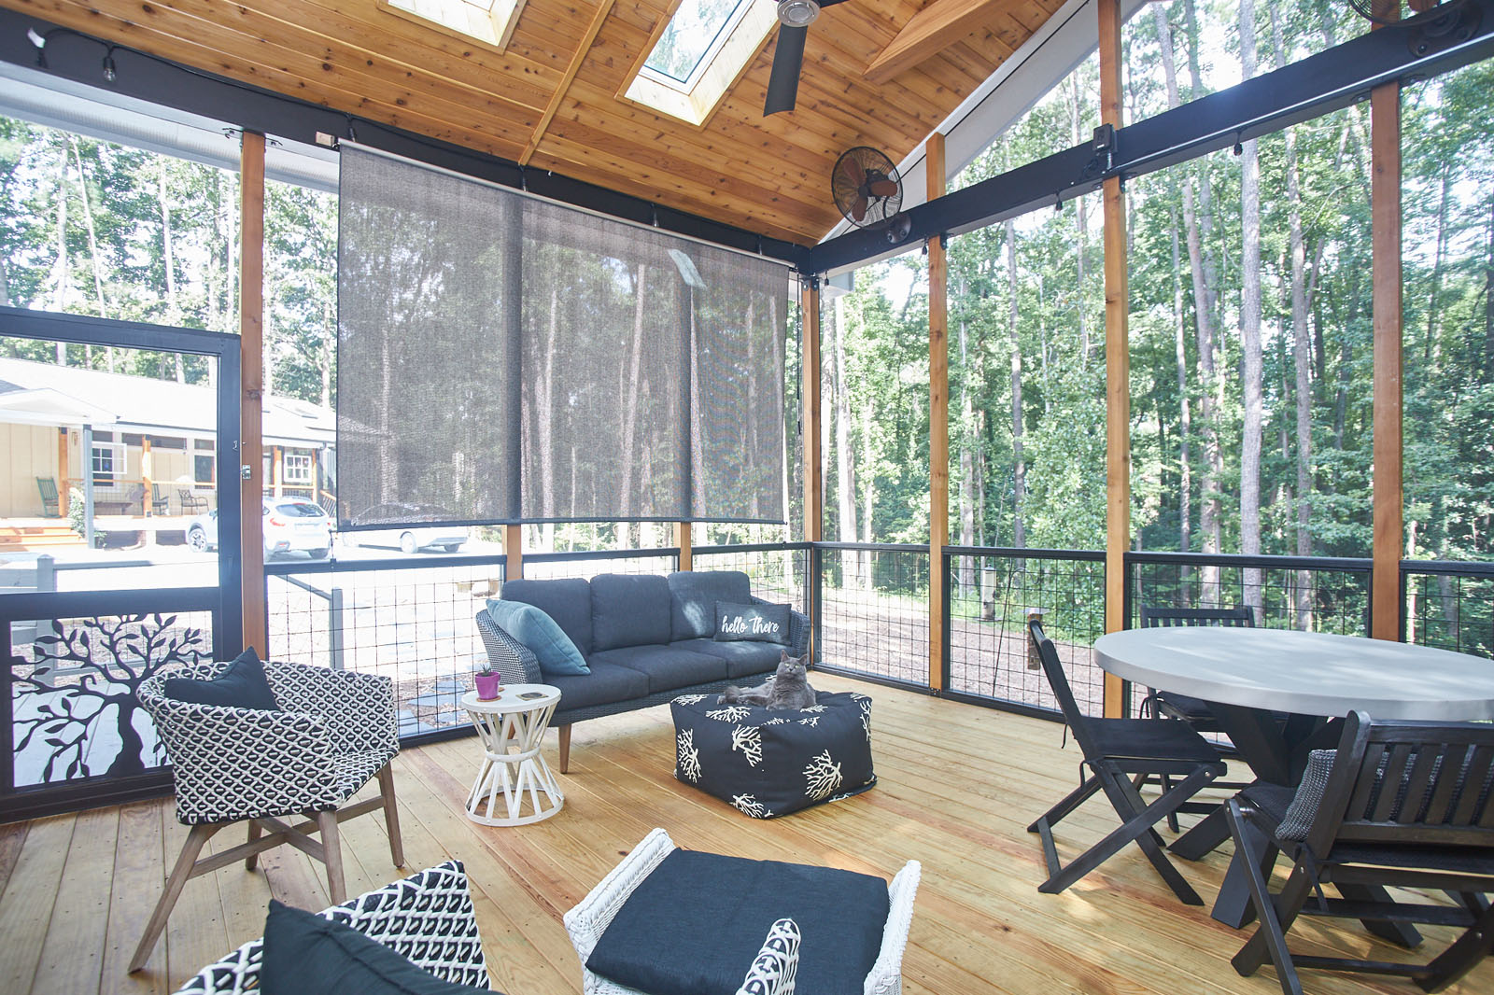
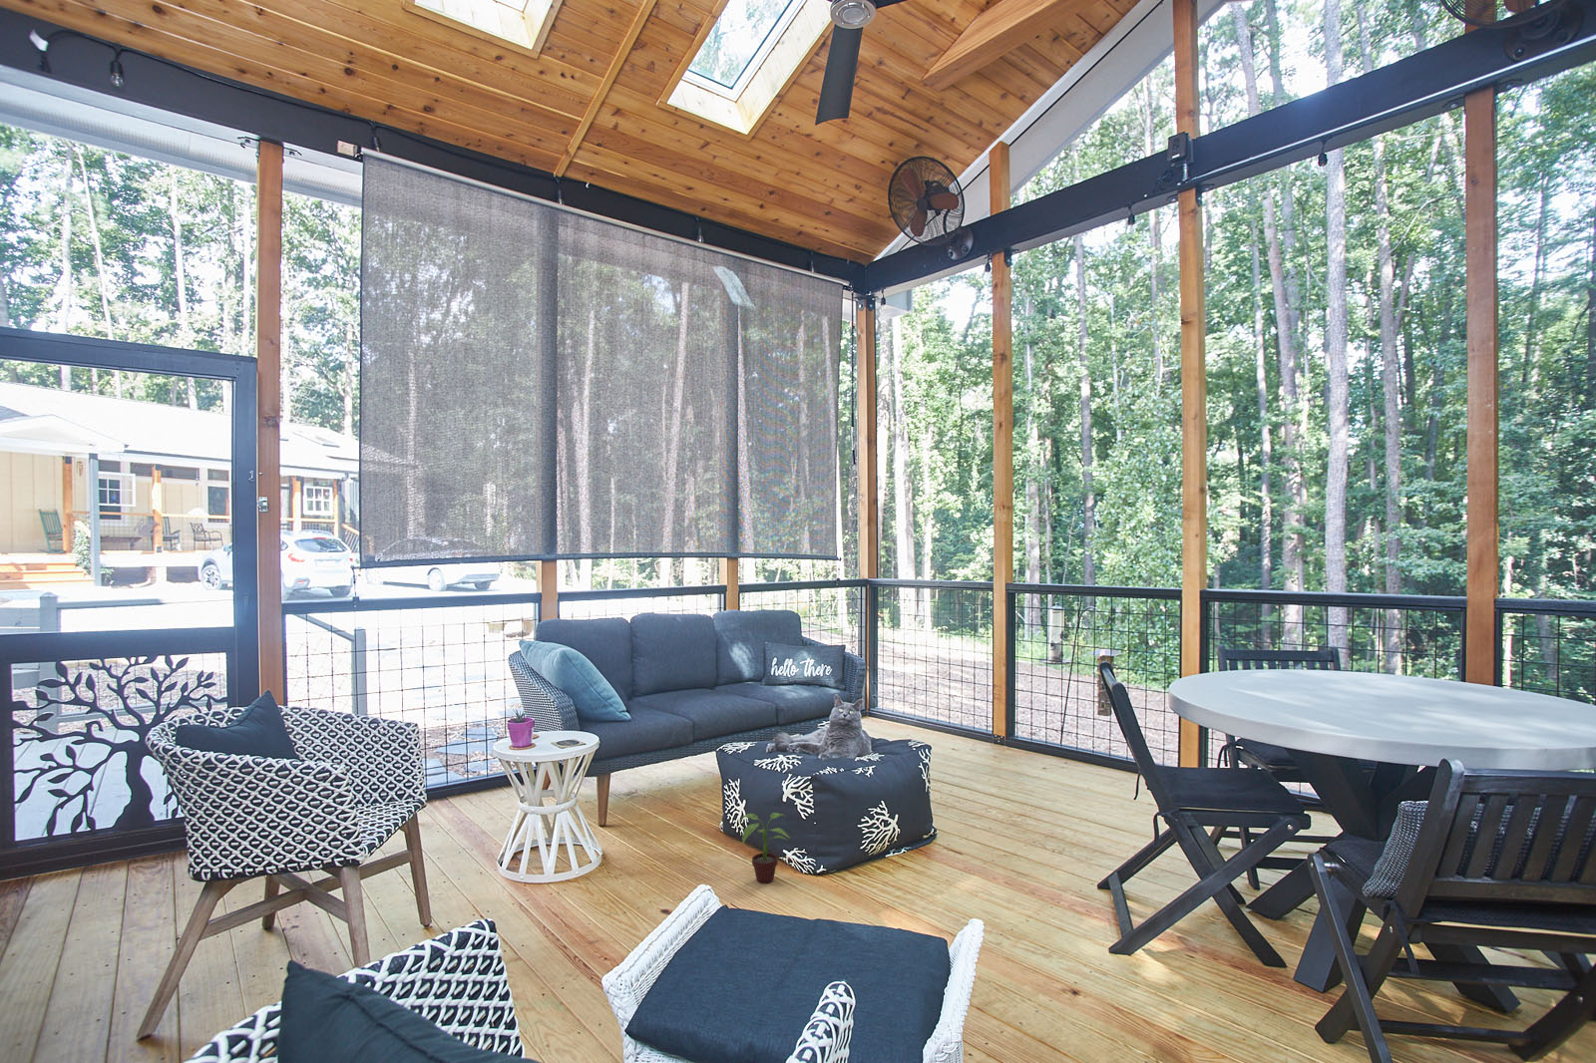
+ potted plant (765, 847)
